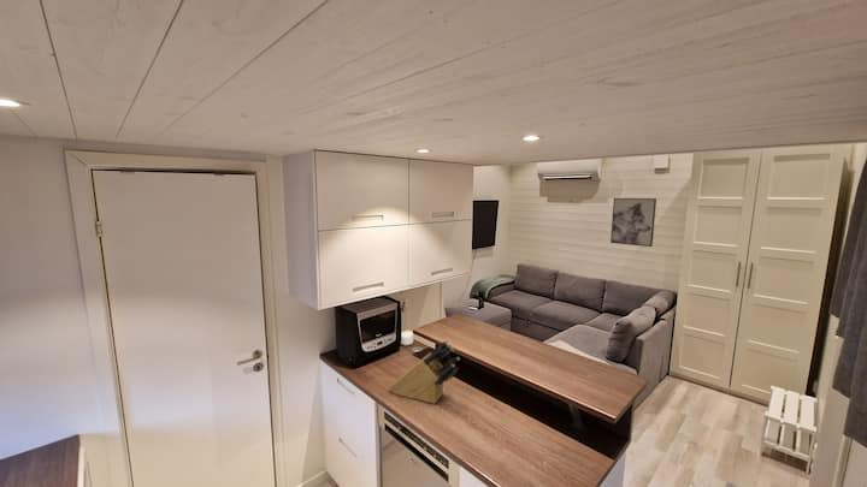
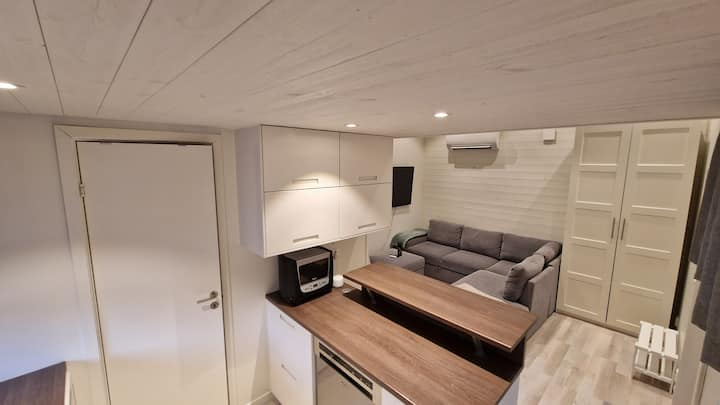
- knife block (424, 367)
- wall art (632, 221)
